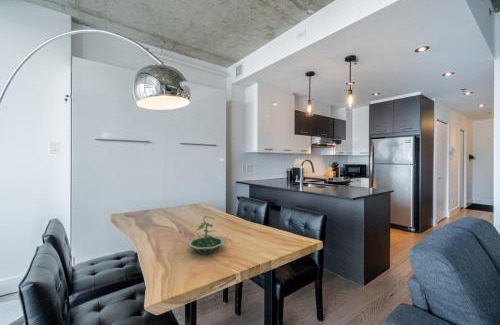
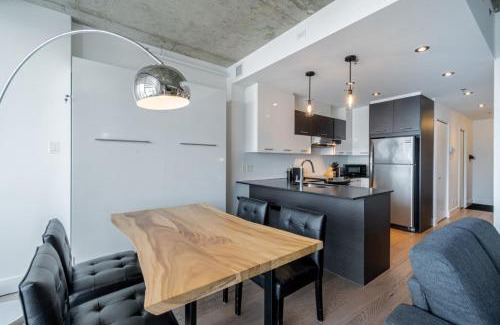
- terrarium (205, 222)
